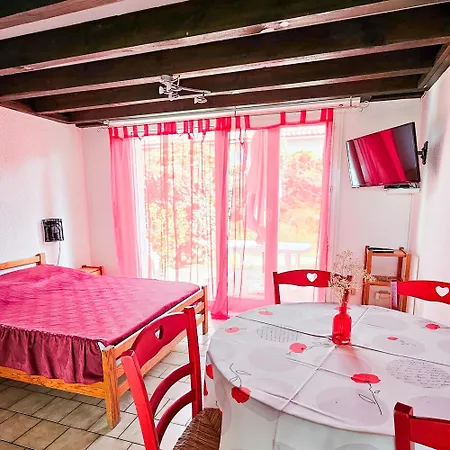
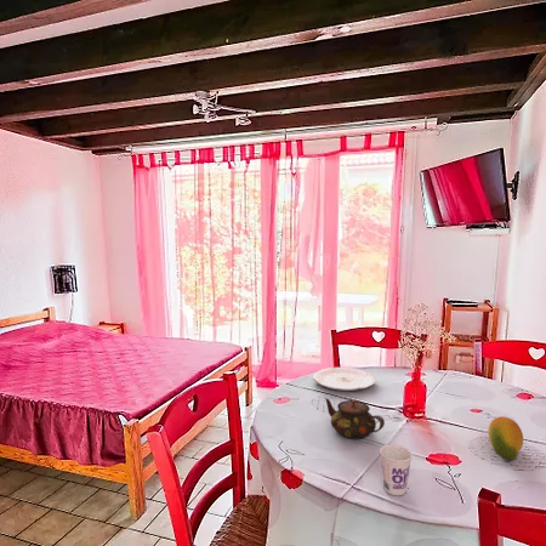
+ plate (343, 380)
+ fruit (505, 437)
+ cup (394, 470)
+ teapot (352, 415)
